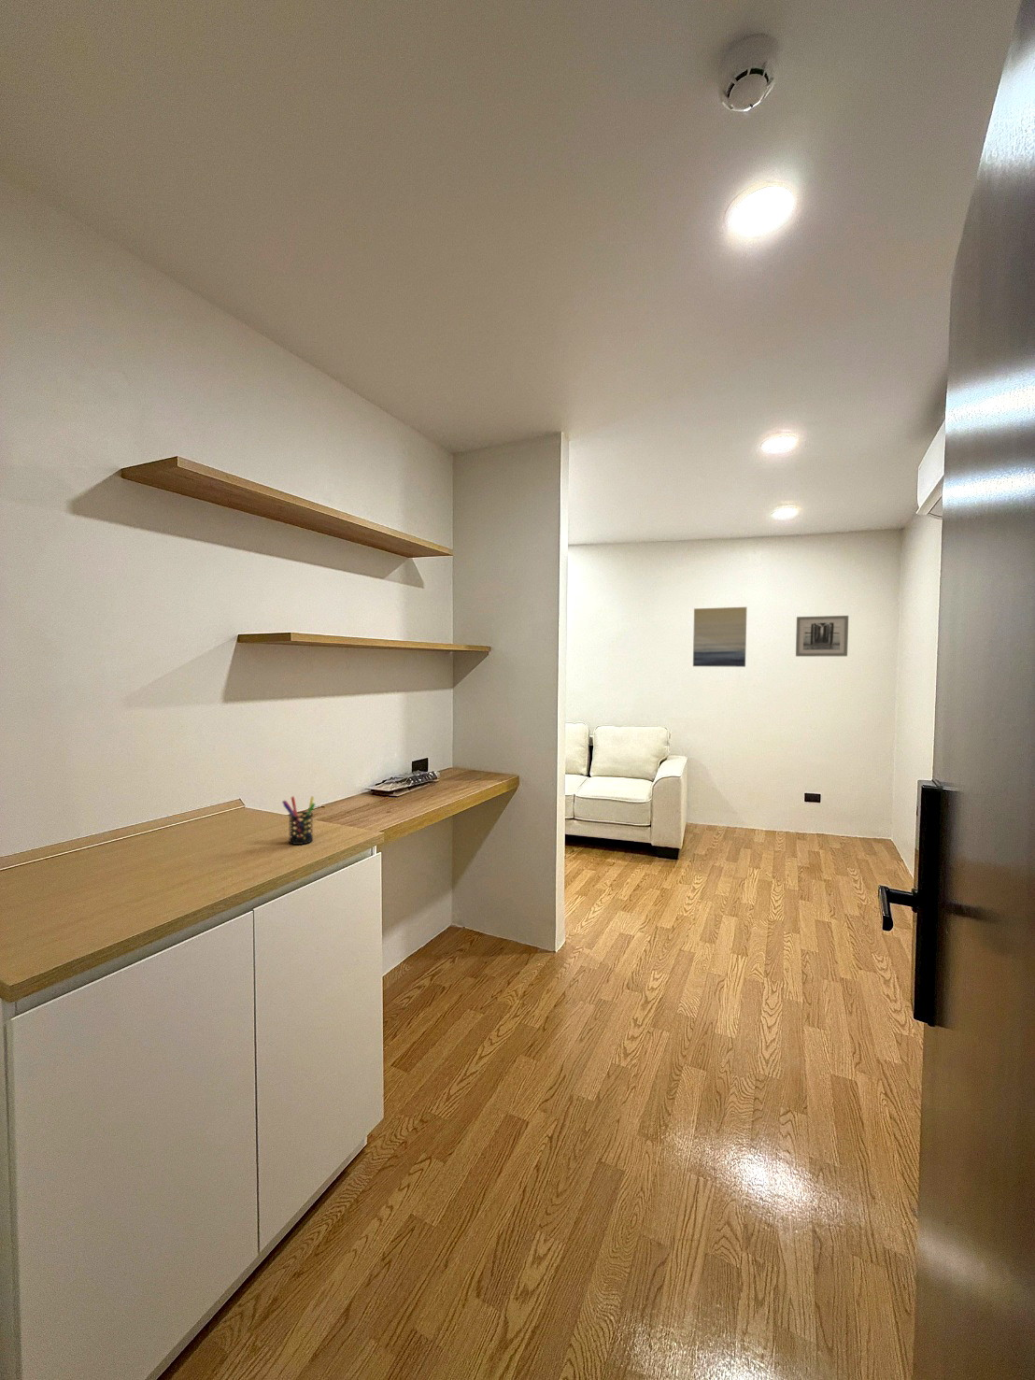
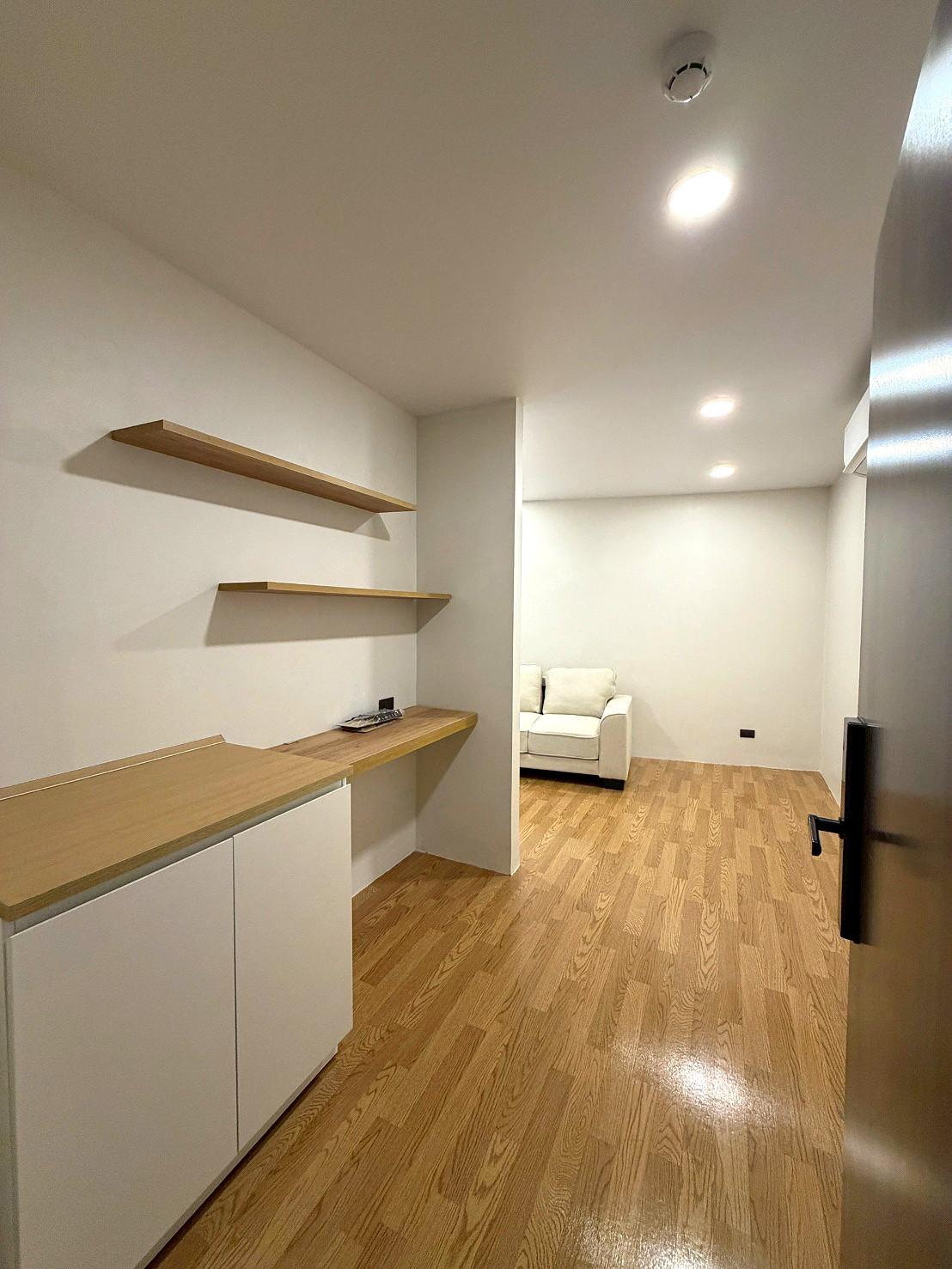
- pen holder (302, 818)
- wall art (821, 636)
- wall art (720, 637)
